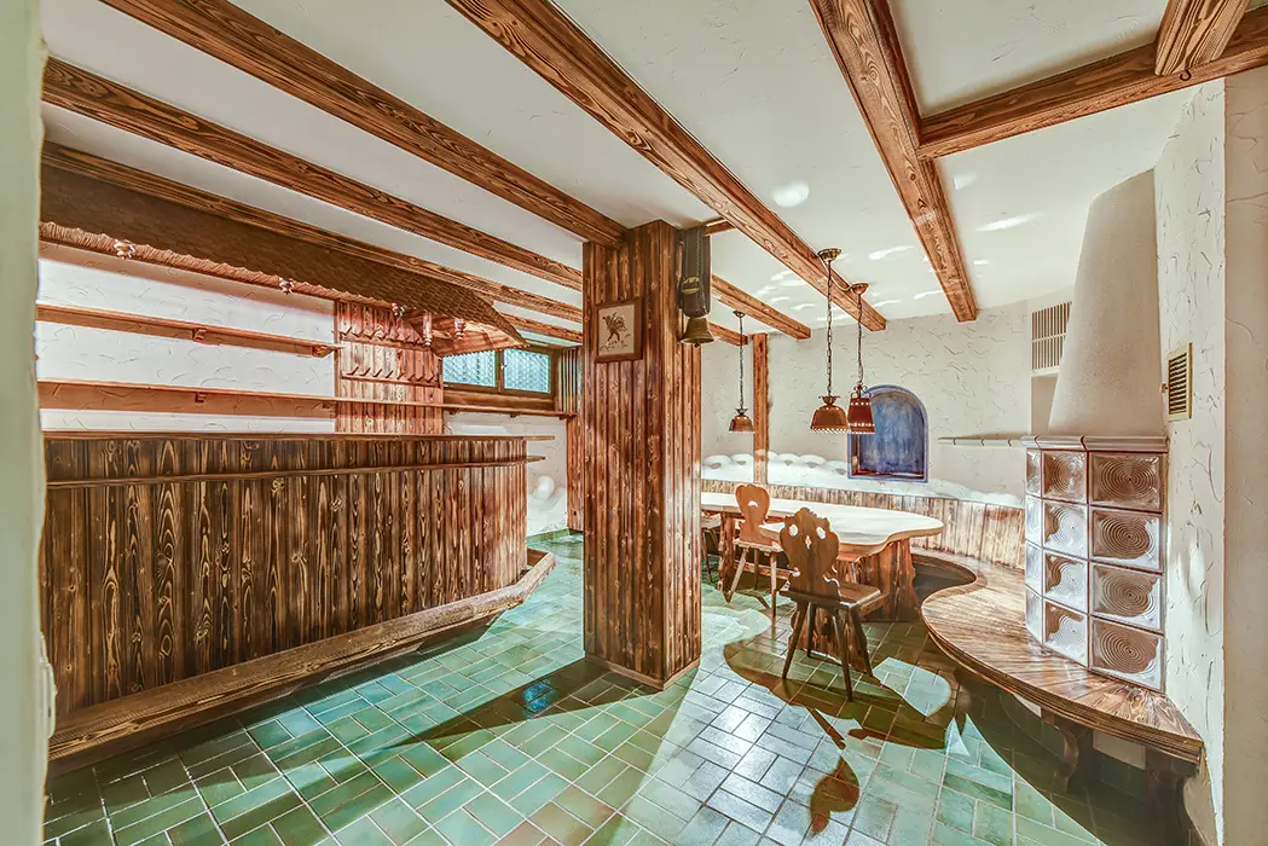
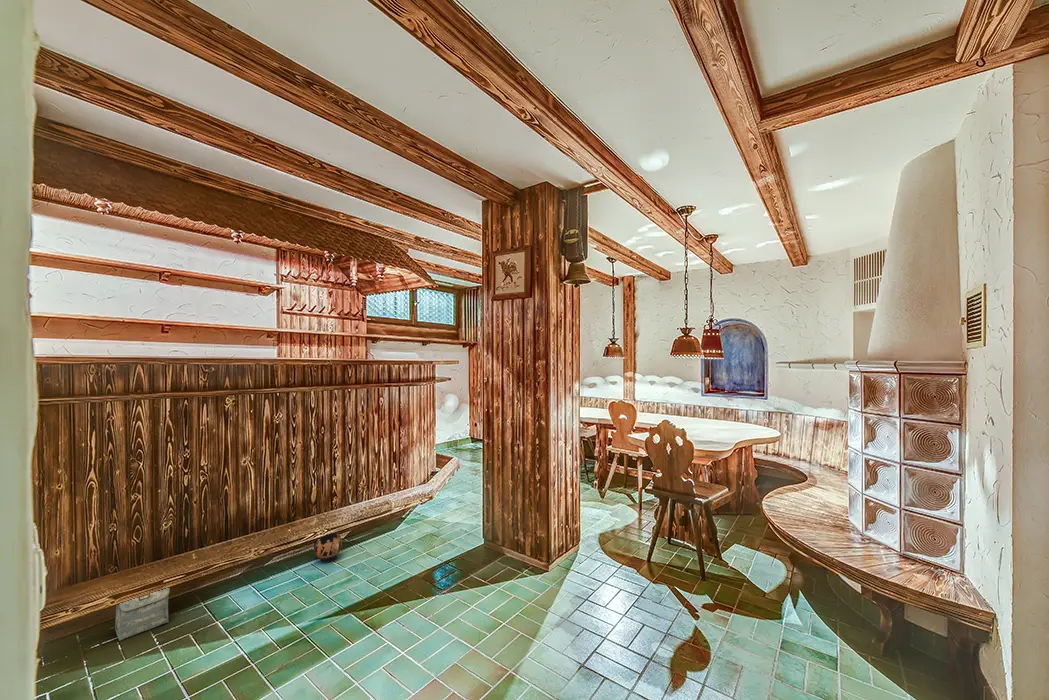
+ bag (142, 603)
+ ceramic jug (327, 540)
